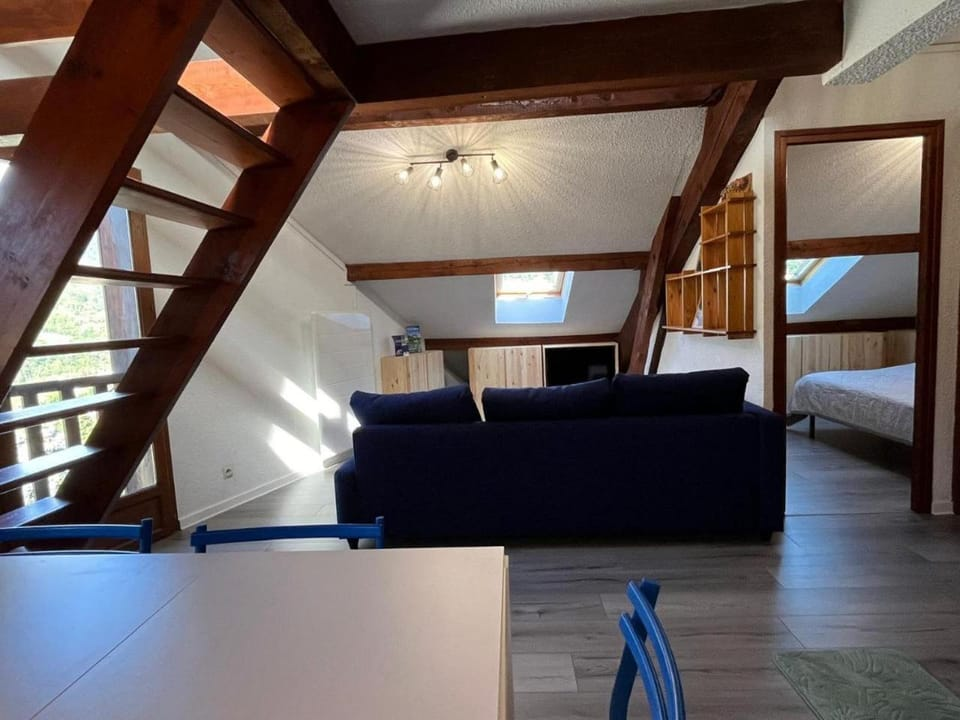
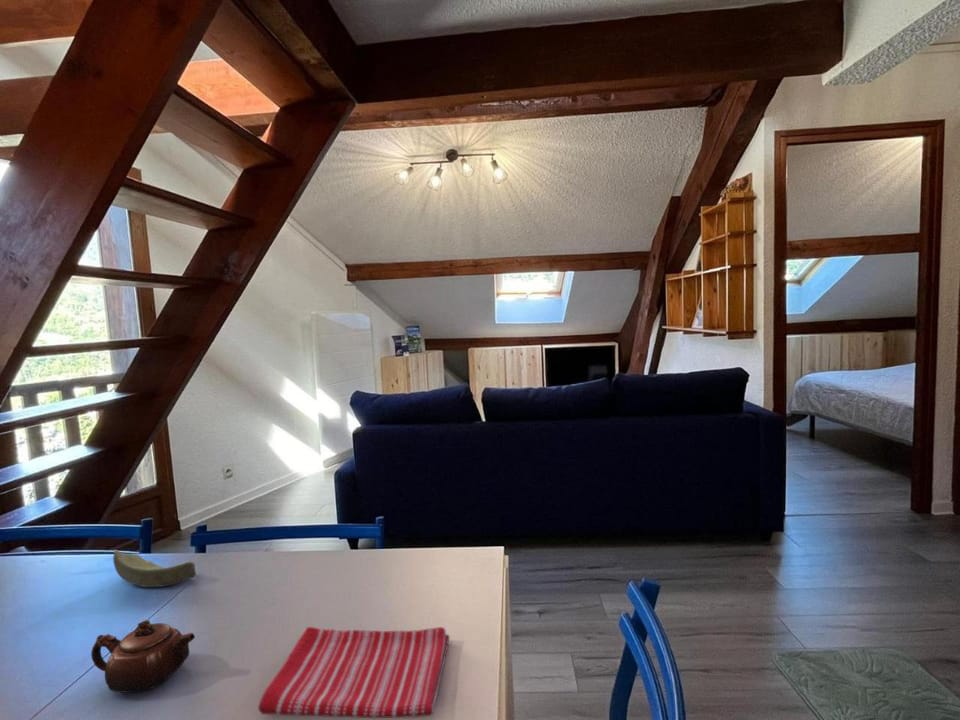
+ teapot (143, 648)
+ dish towel (361, 666)
+ banana (151, 565)
